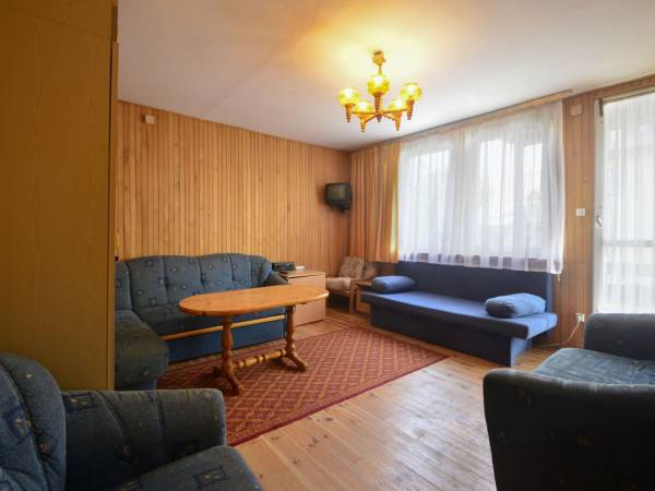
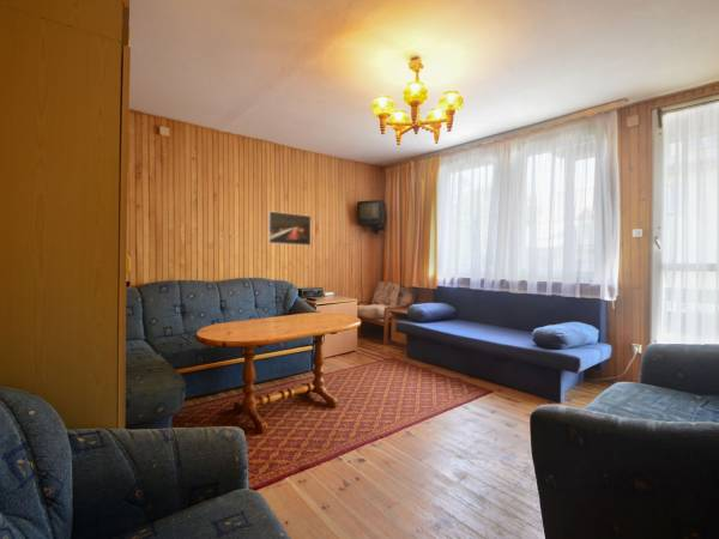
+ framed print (290, 229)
